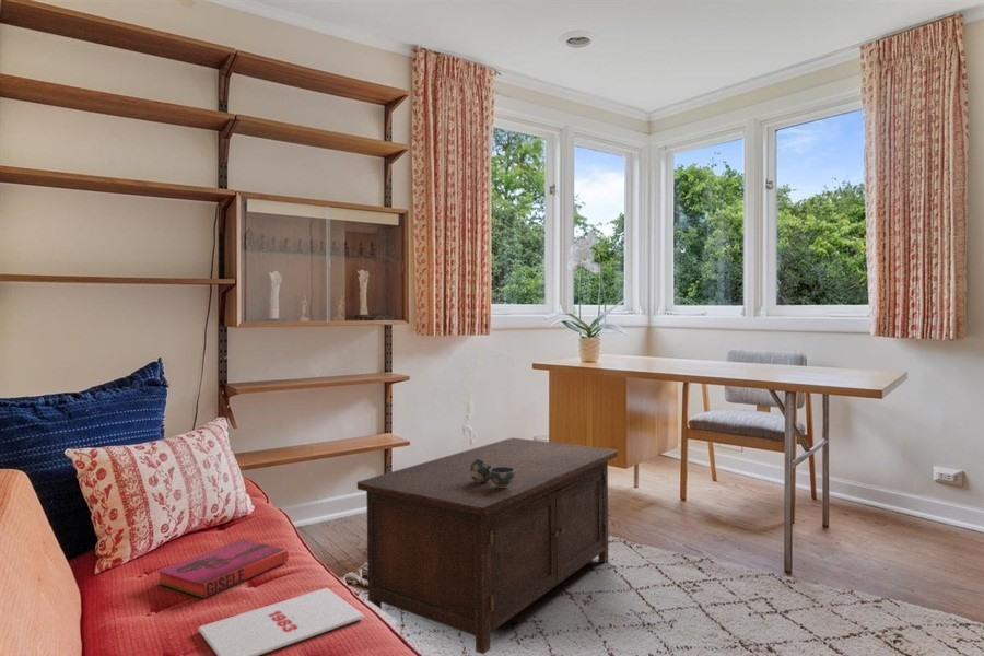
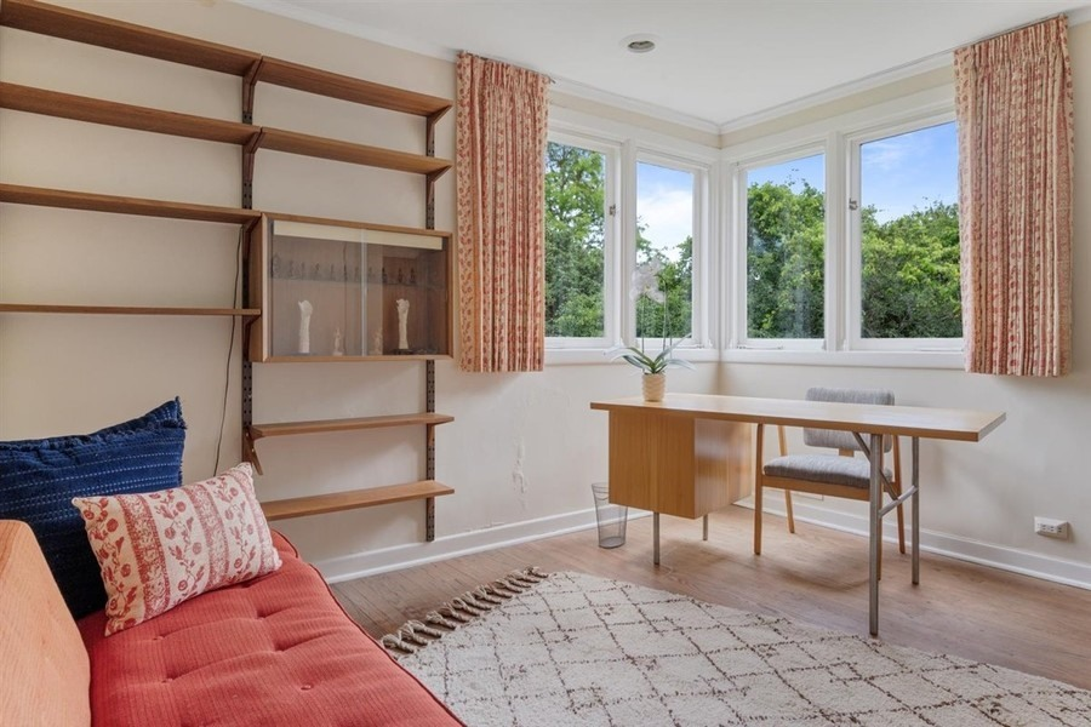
- hardback book (225, 565)
- magazine (282, 622)
- cabinet (501, 524)
- ceramic bowl (491, 471)
